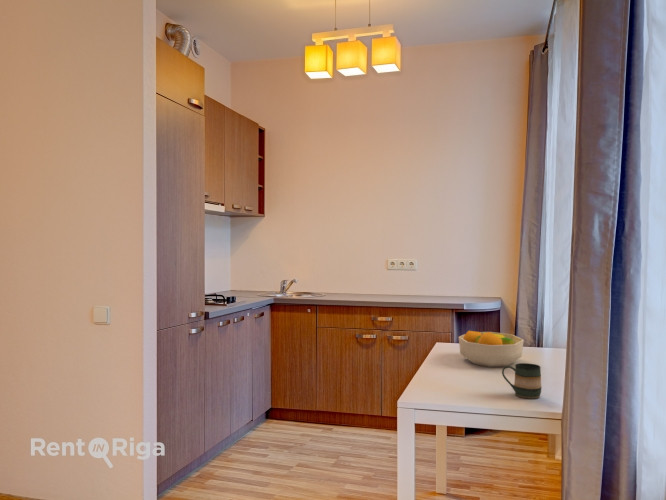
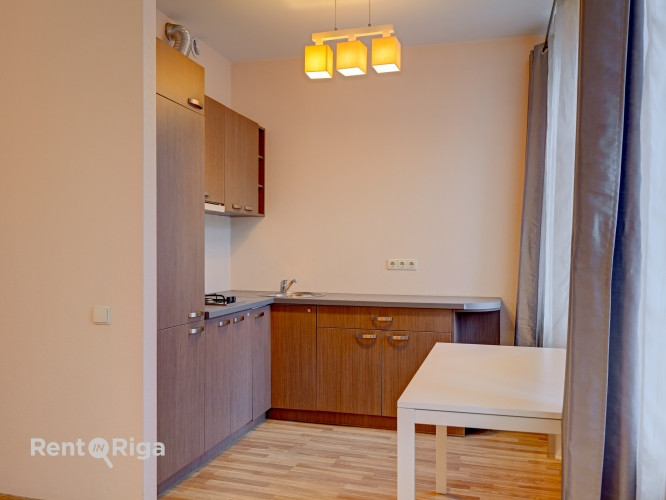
- fruit bowl (490, 344)
- mug (521, 380)
